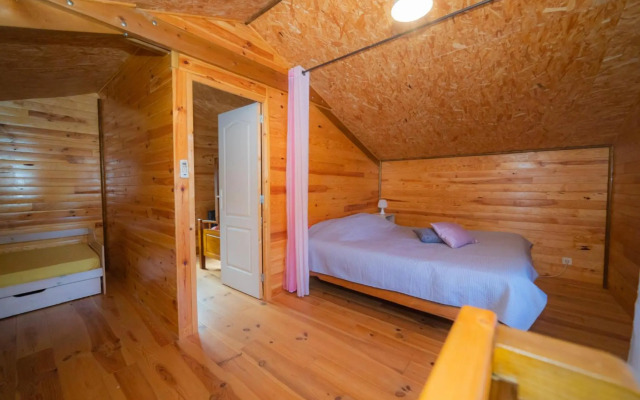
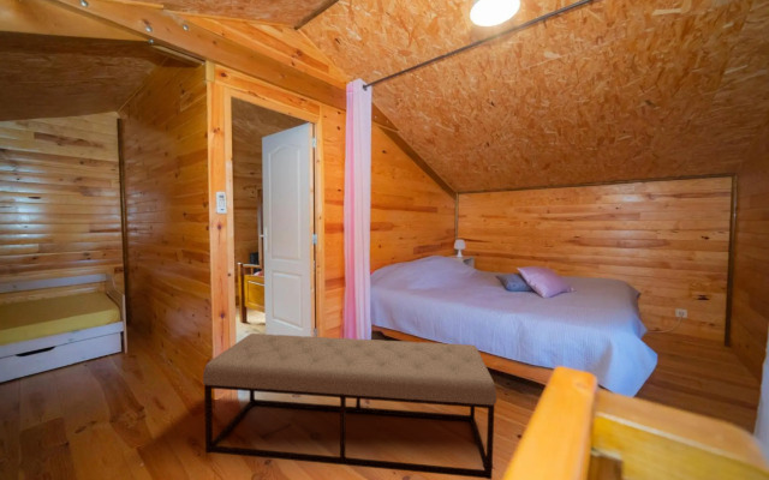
+ bench (351, 392)
